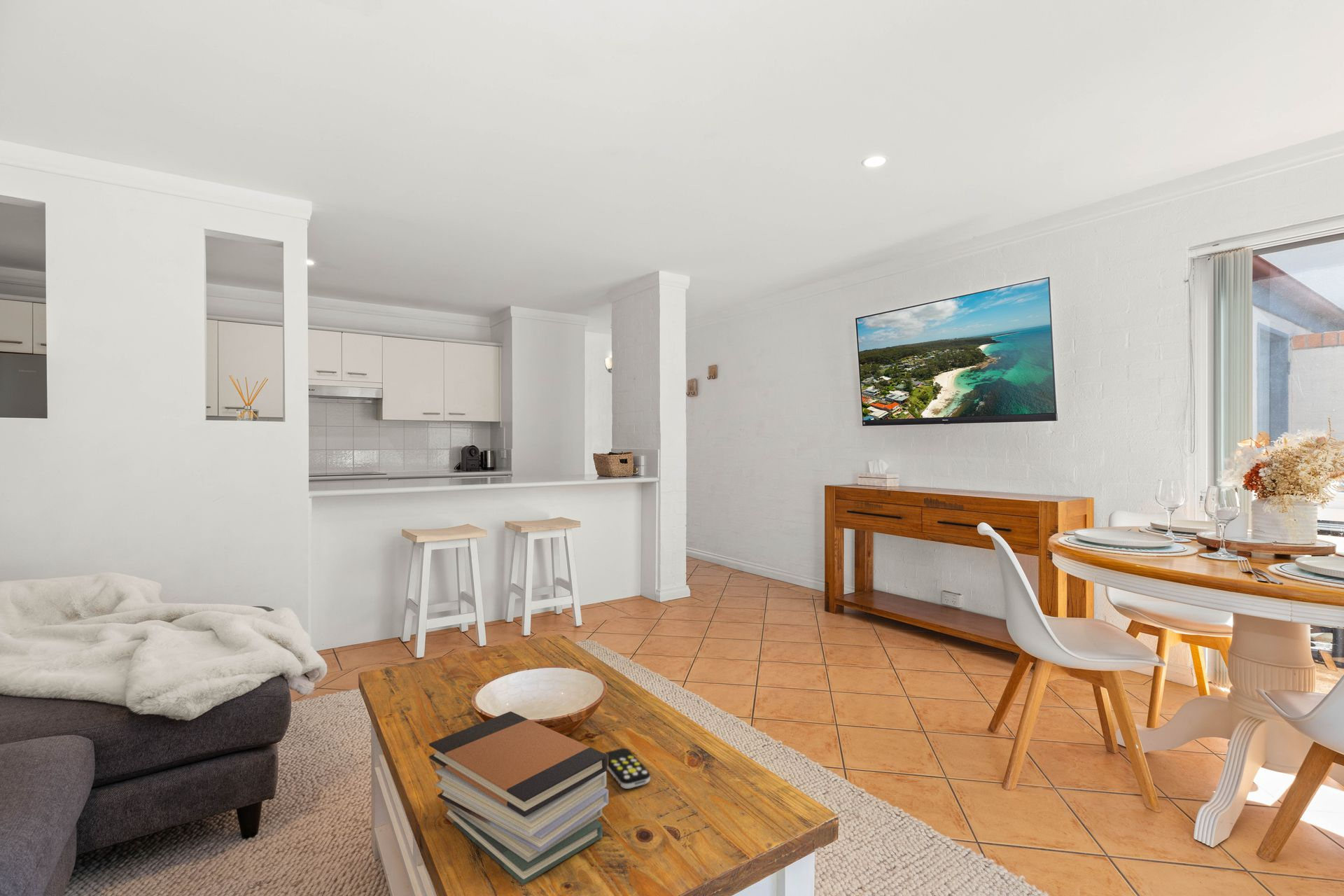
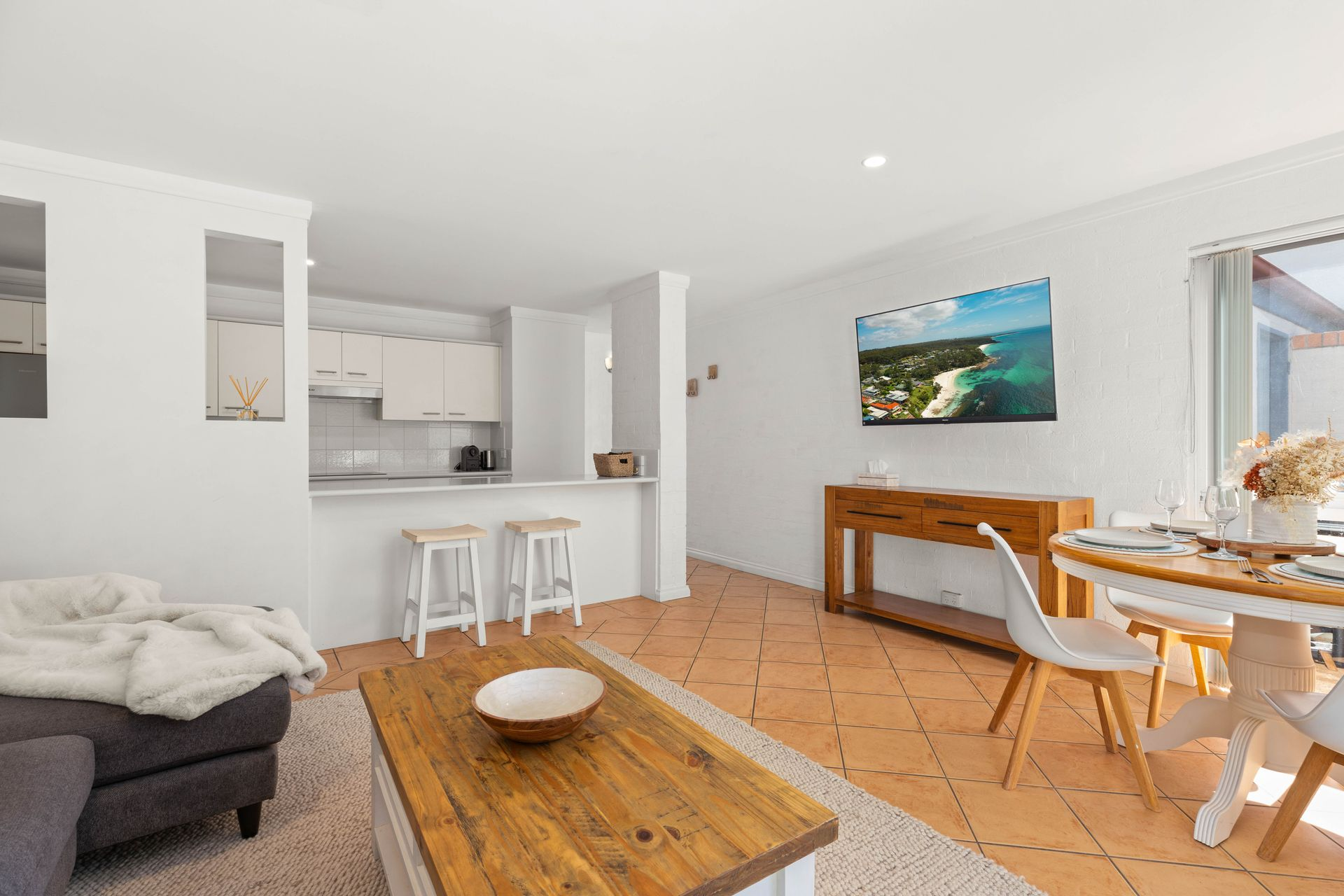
- book stack (519, 788)
- remote control (625, 766)
